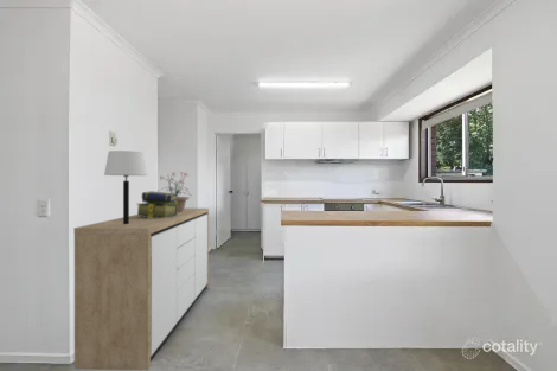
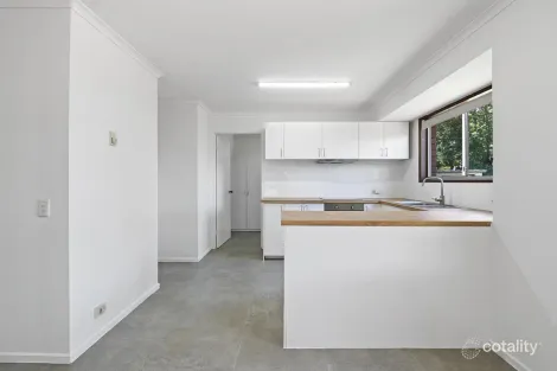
- potted plant (175, 191)
- stack of books (159, 204)
- table lamp (126, 187)
- sideboard (160, 266)
